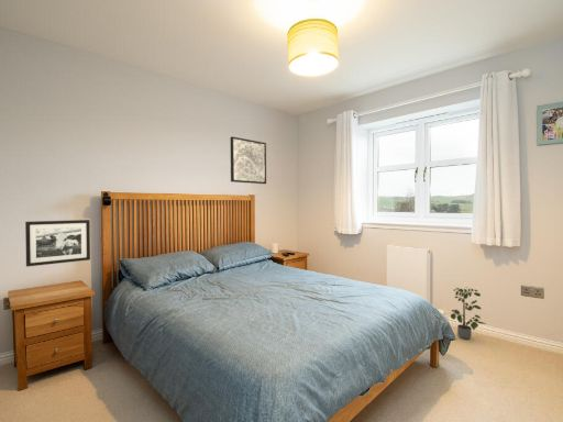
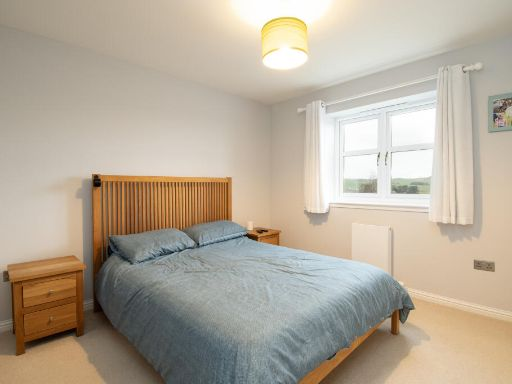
- wall art (249, 160)
- potted plant (470, 310)
- picture frame (59, 242)
